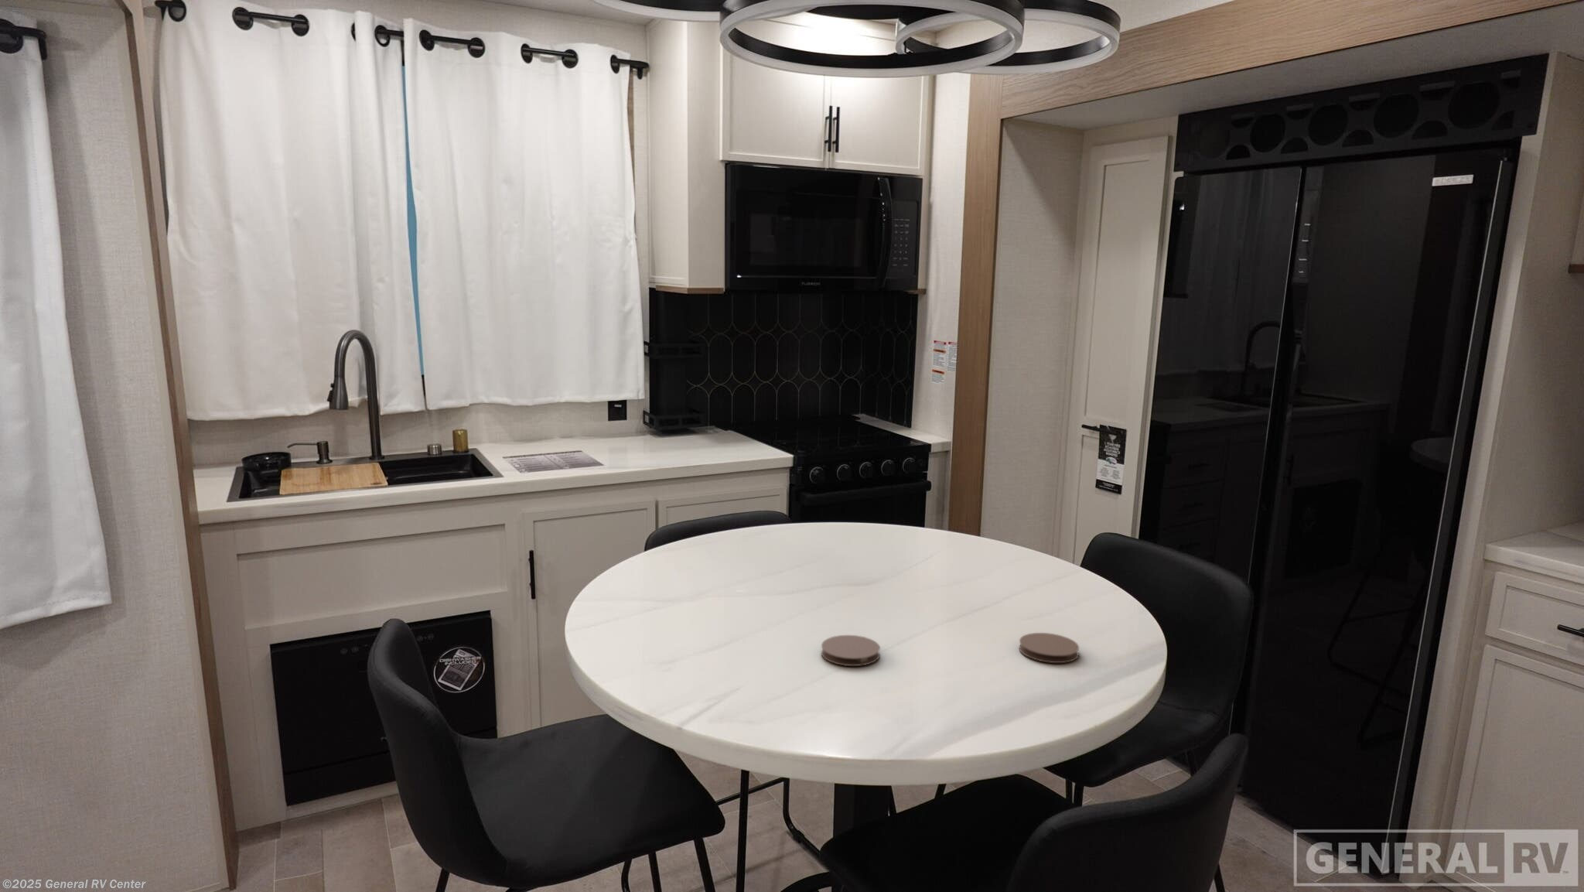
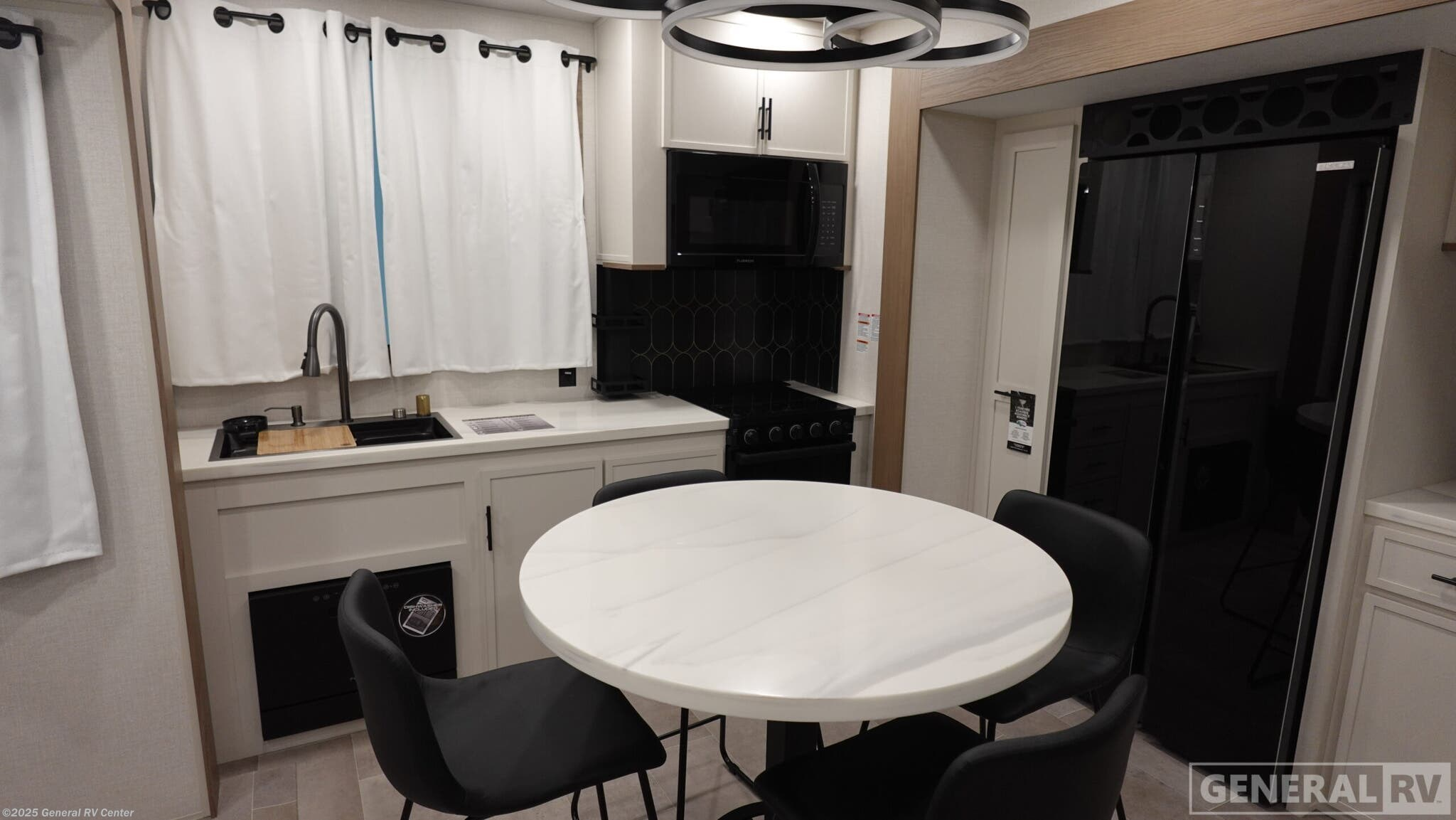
- coaster (850, 649)
- coaster (1048, 647)
